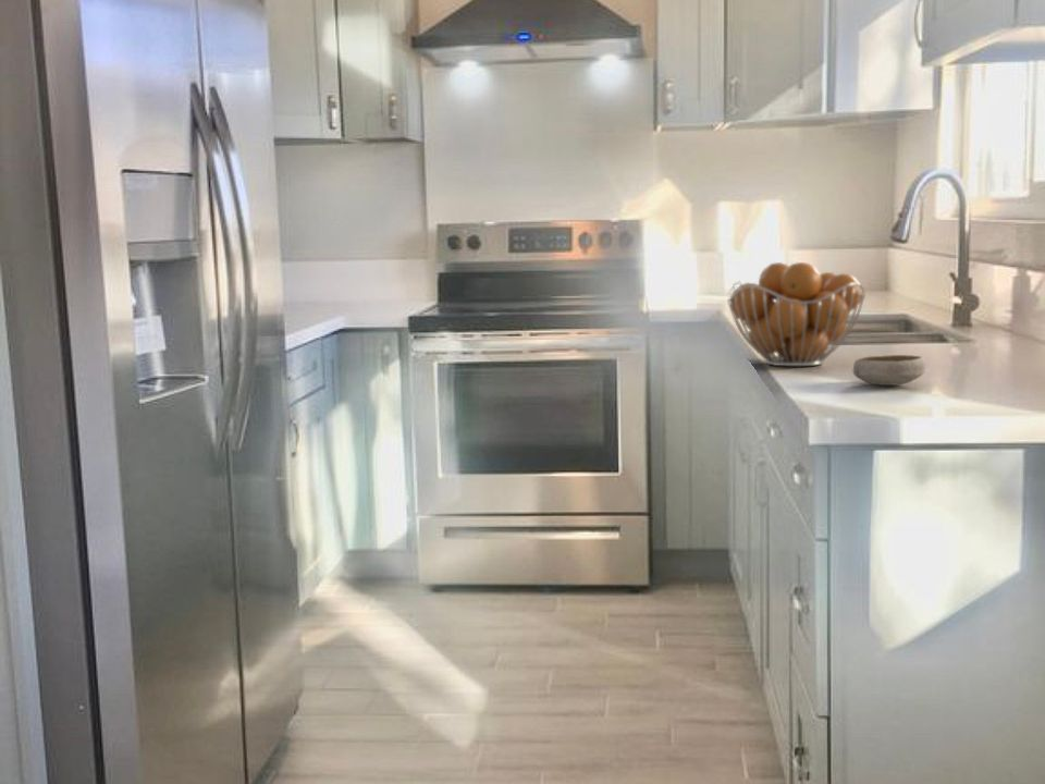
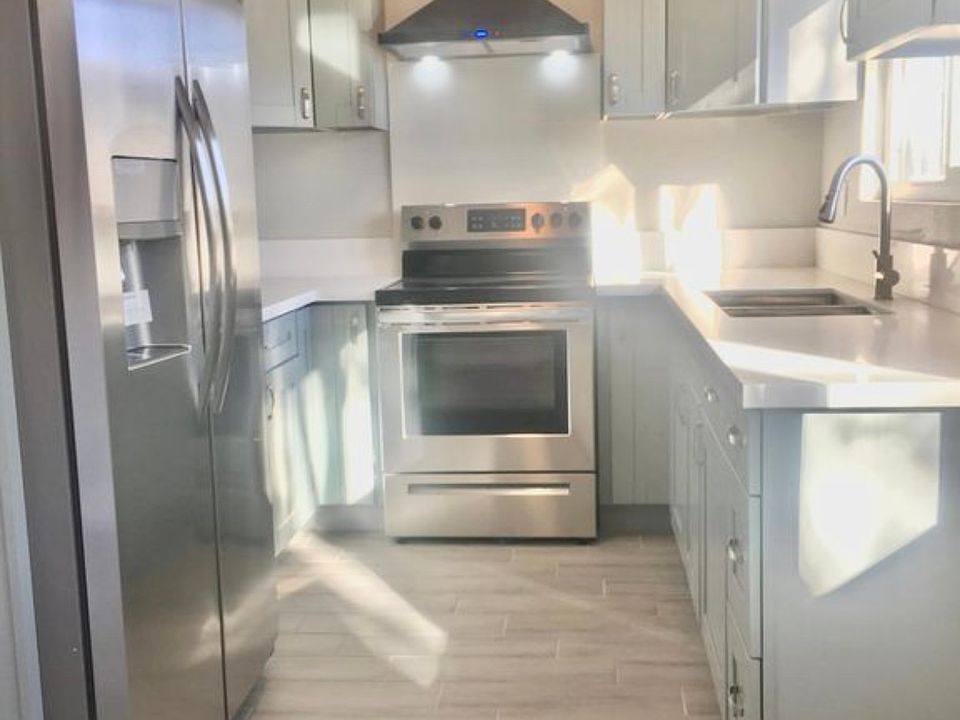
- fruit basket (795, 313)
- bowl (888, 370)
